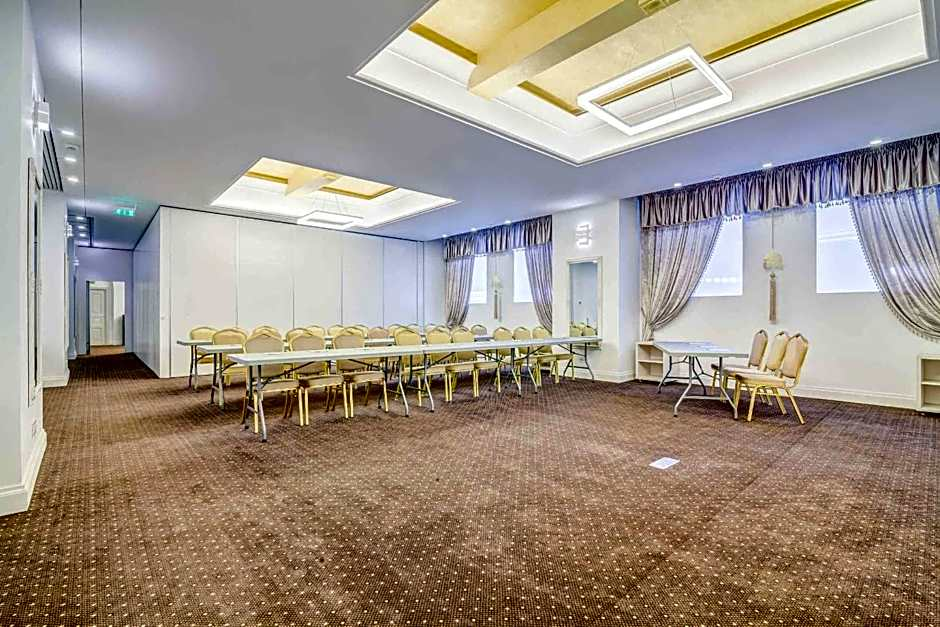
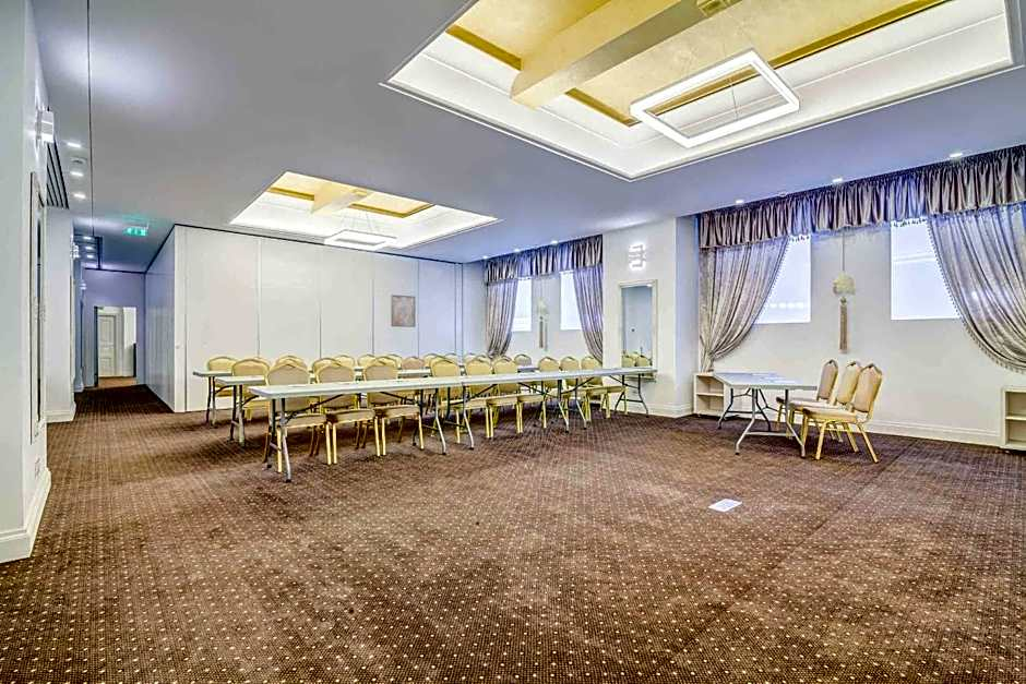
+ wall art (403, 311)
